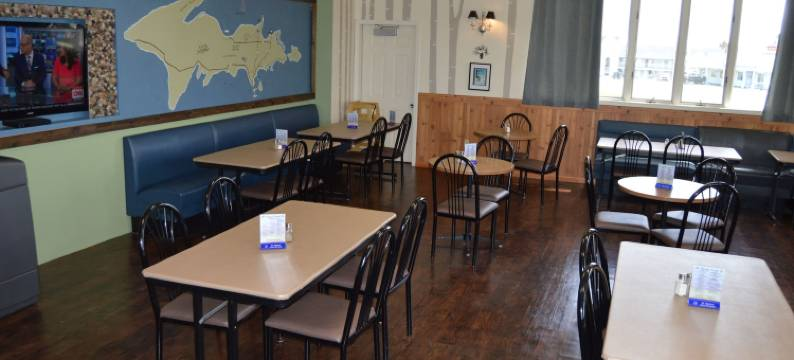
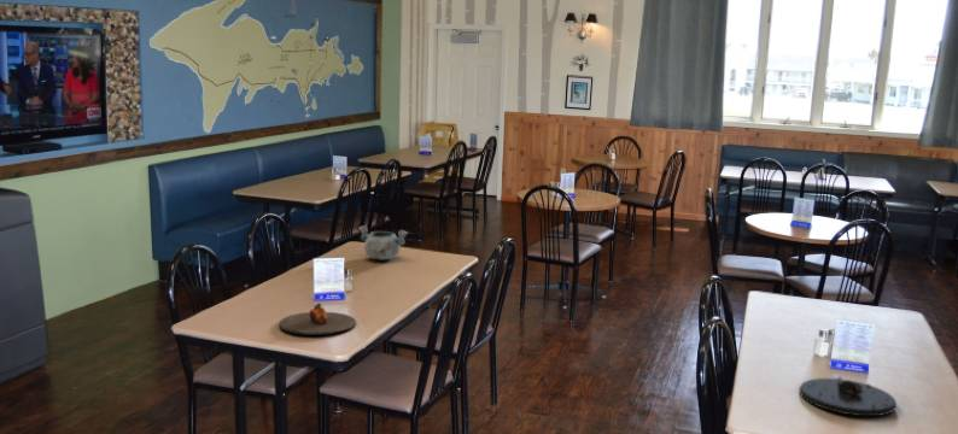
+ bowl (381, 242)
+ plate (847, 389)
+ plate (317, 313)
